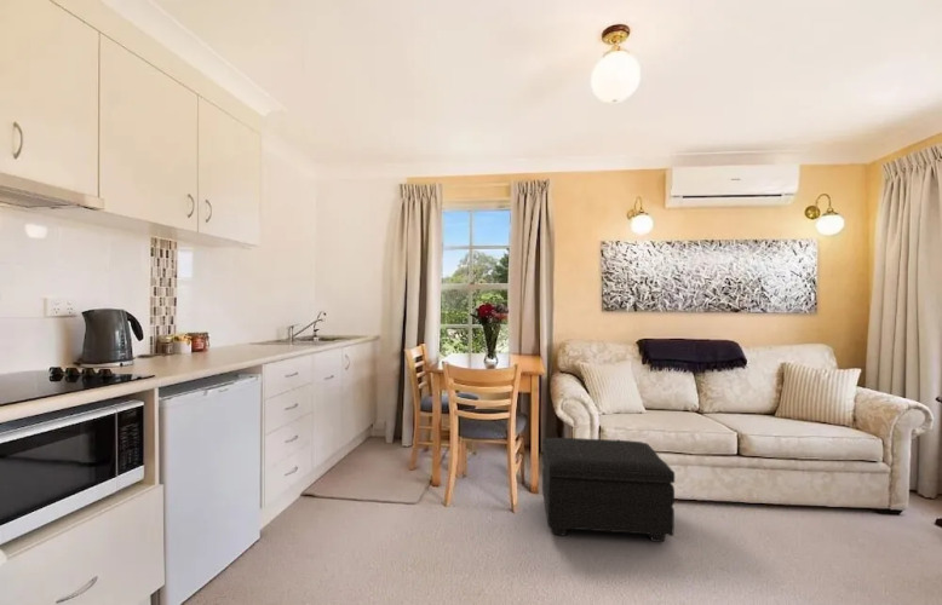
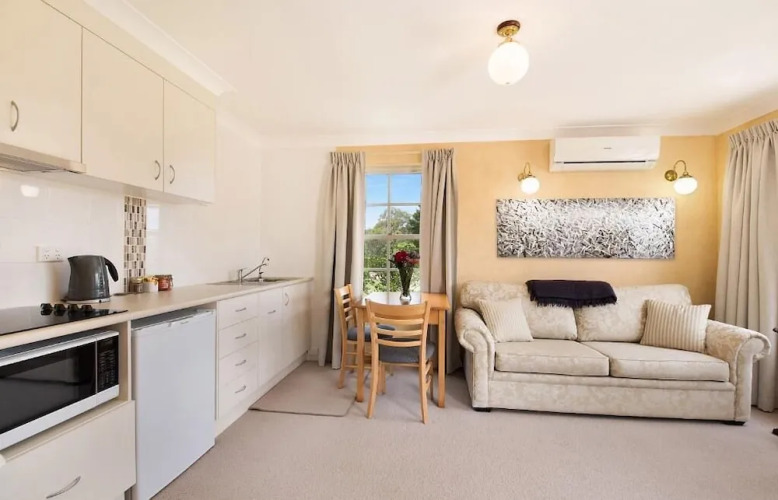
- footstool (601, 484)
